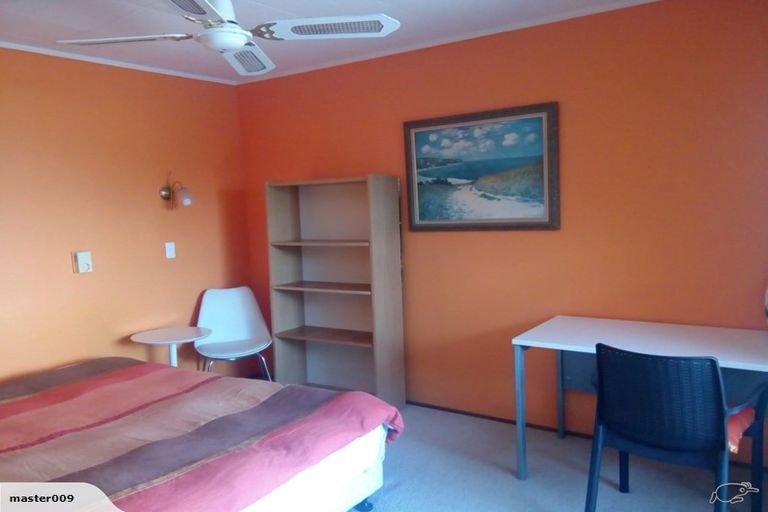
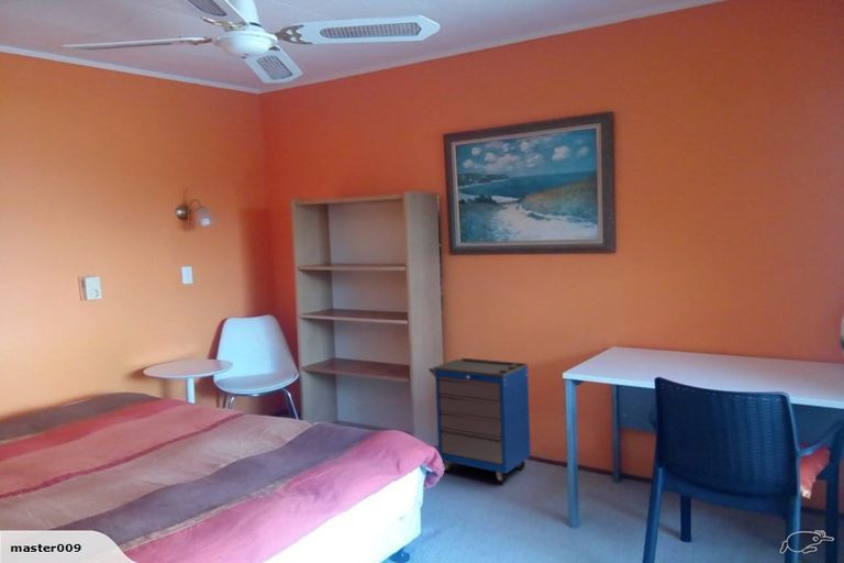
+ cabinet (479, 417)
